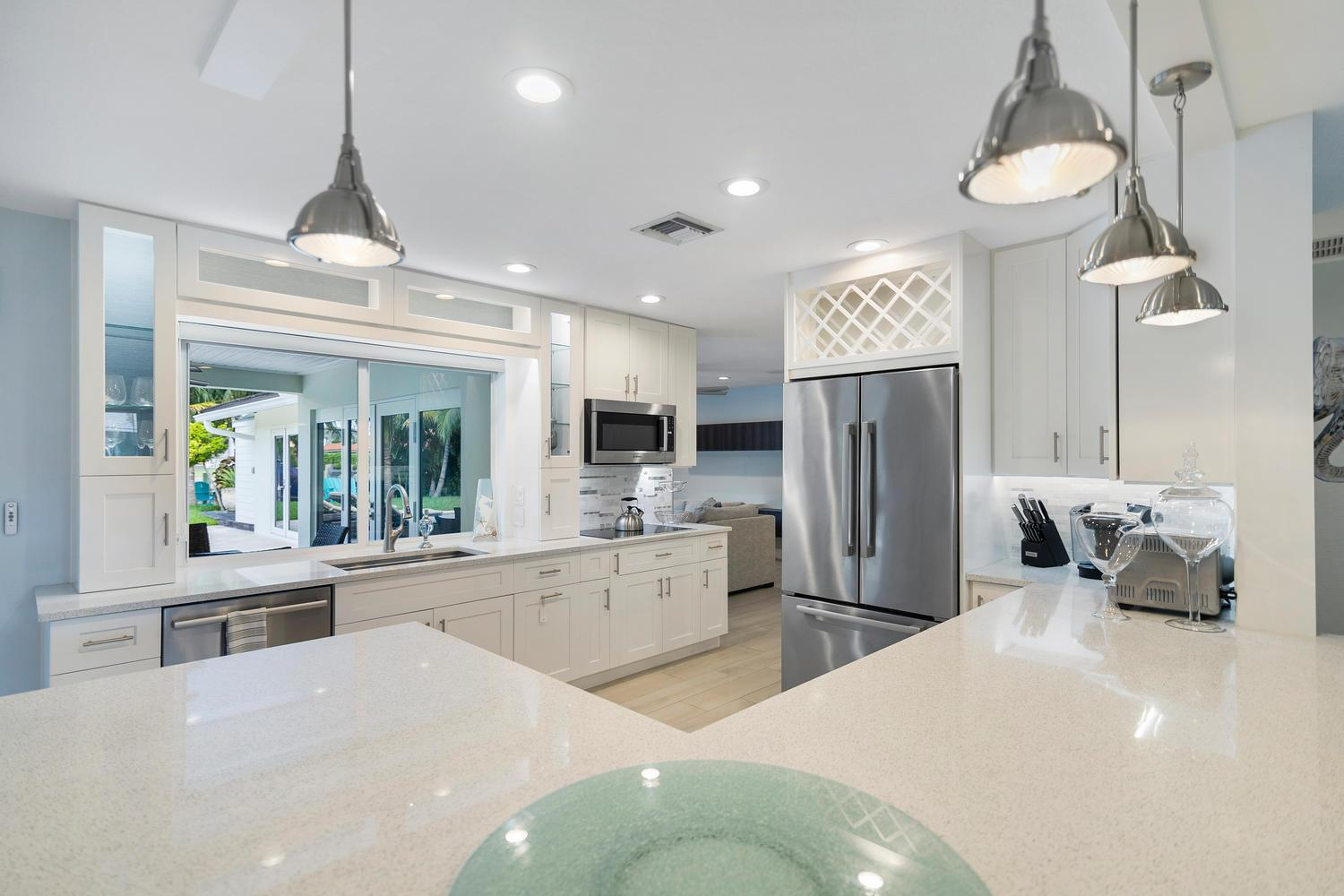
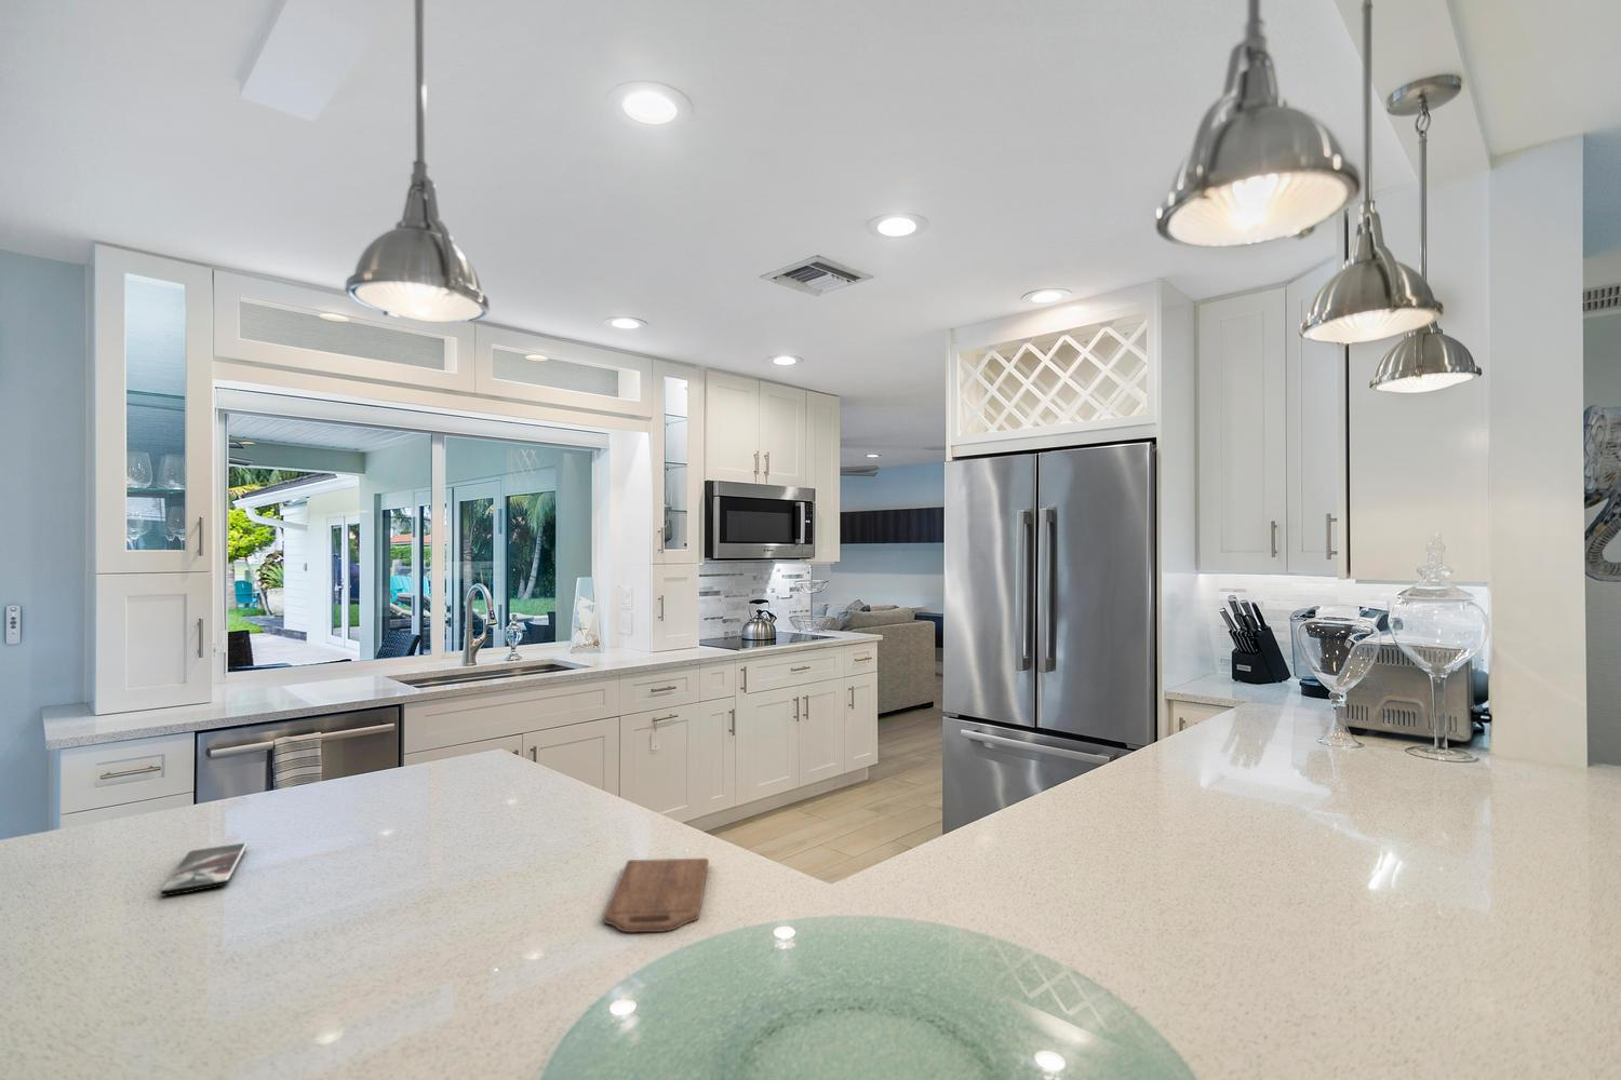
+ smartphone (206, 867)
+ cutting board (659, 892)
